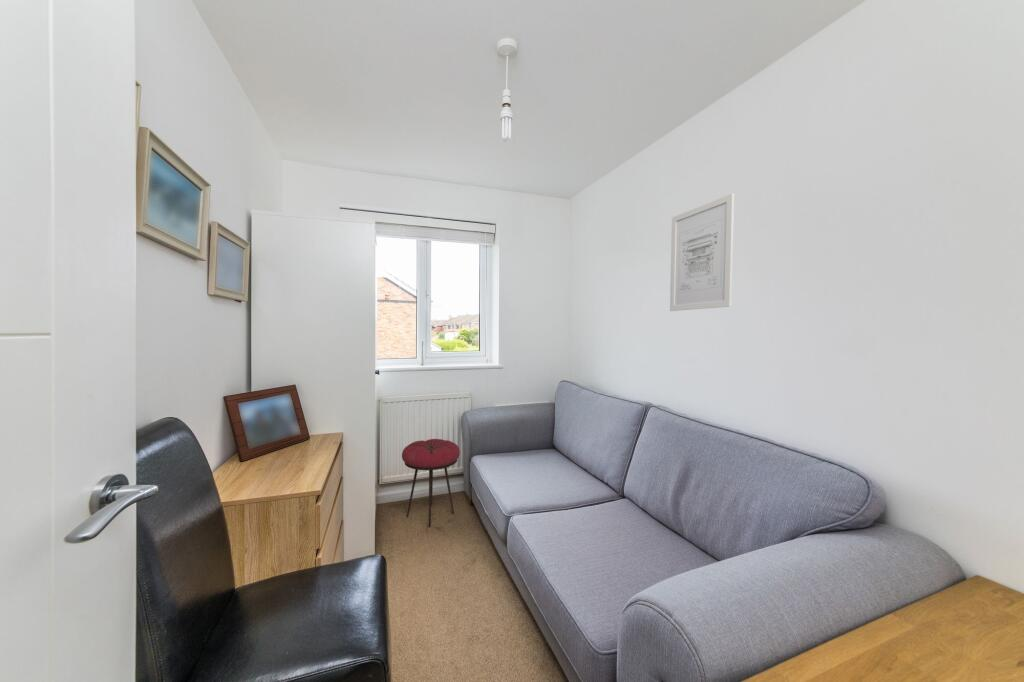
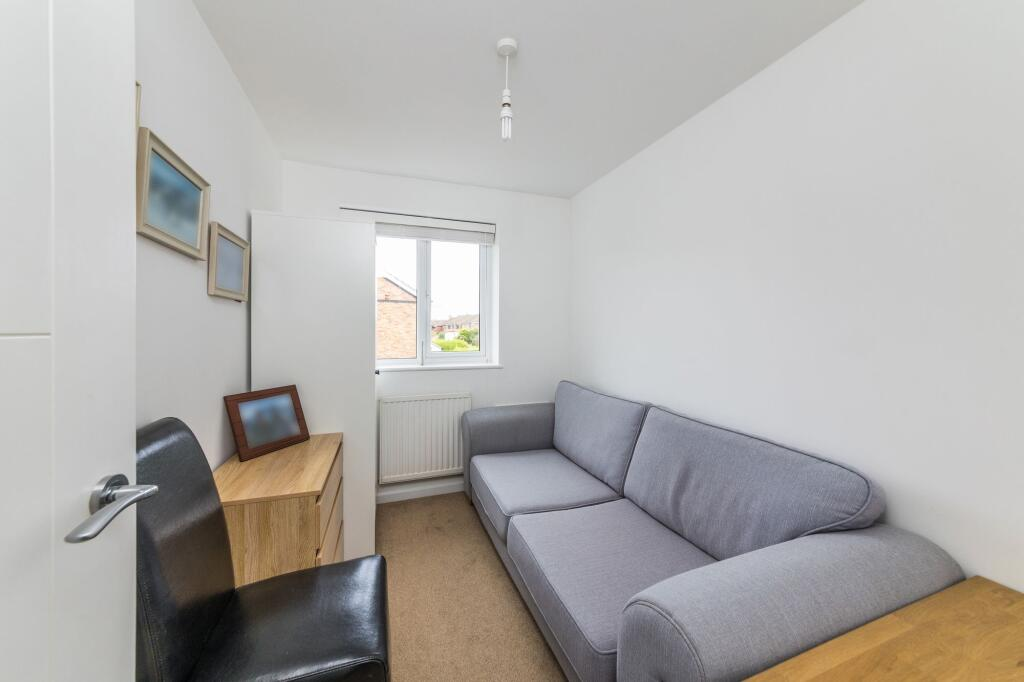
- stool (430, 479)
- wall art (698, 257)
